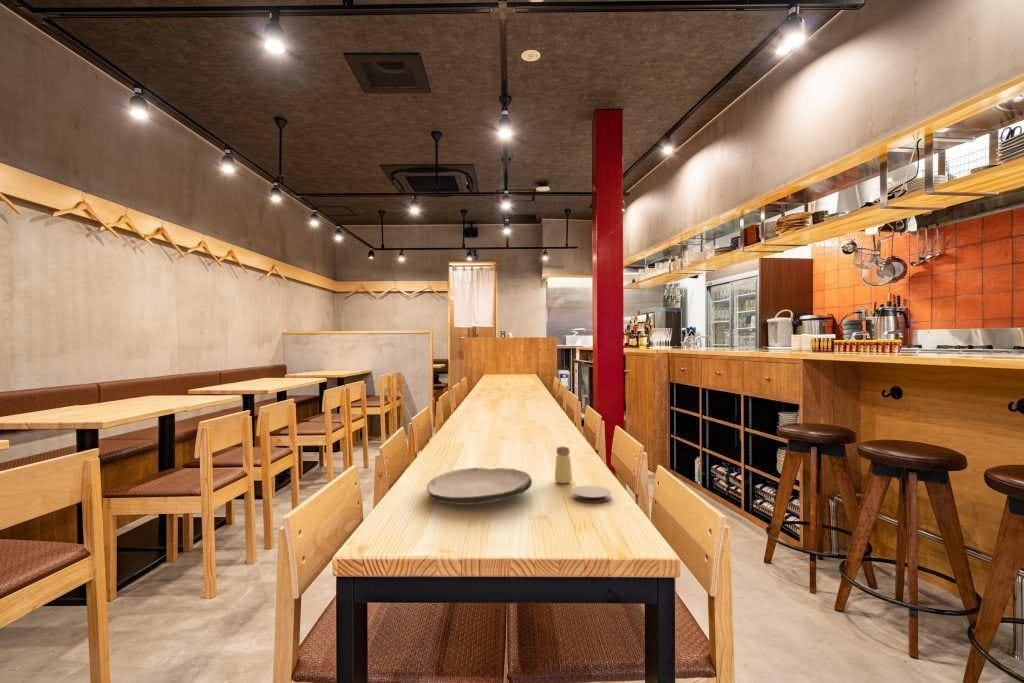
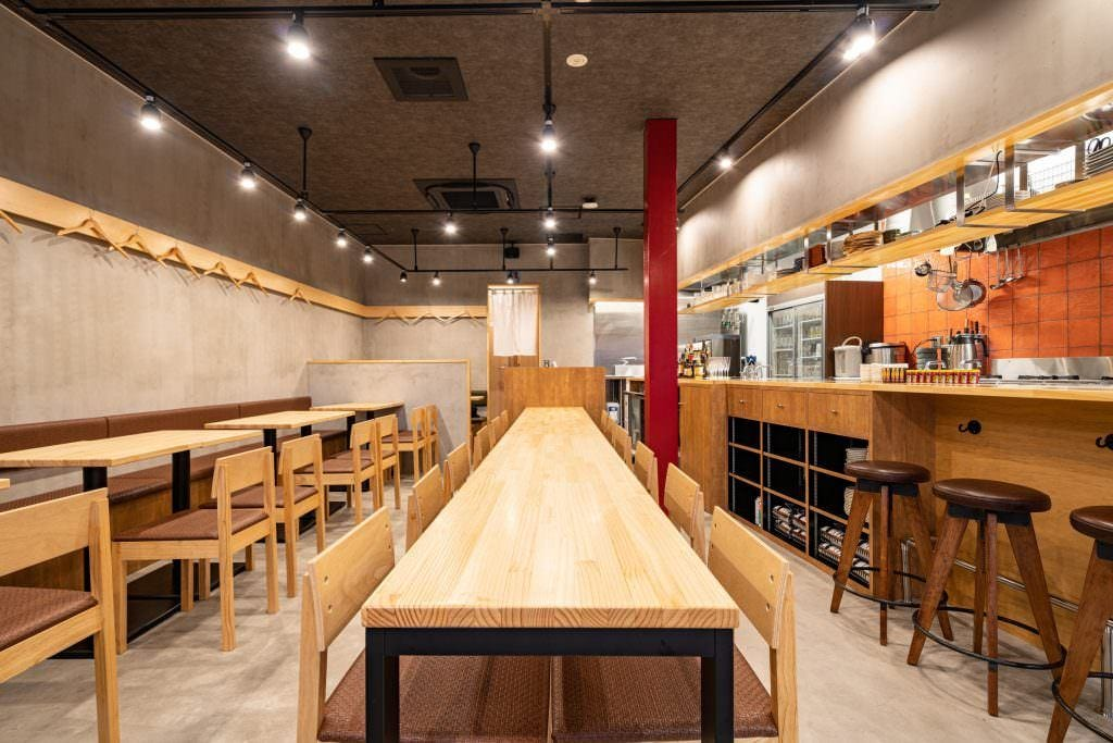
- plate (479, 485)
- saltshaker (563, 464)
- coaster (591, 493)
